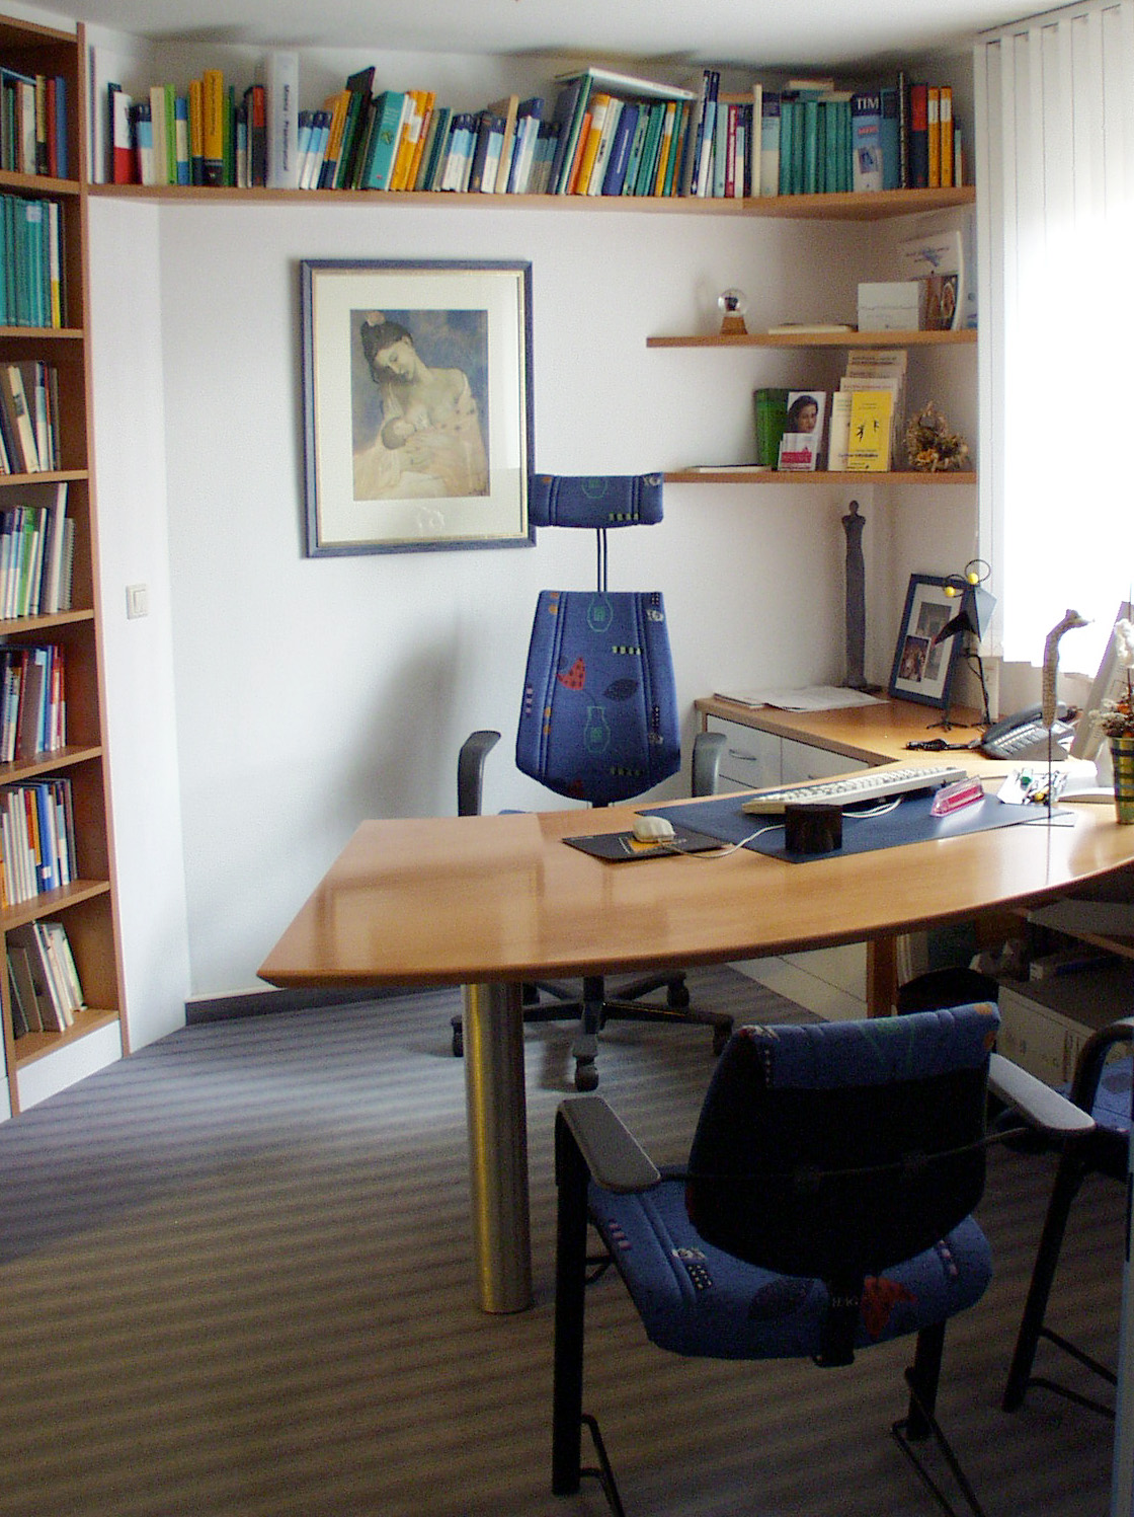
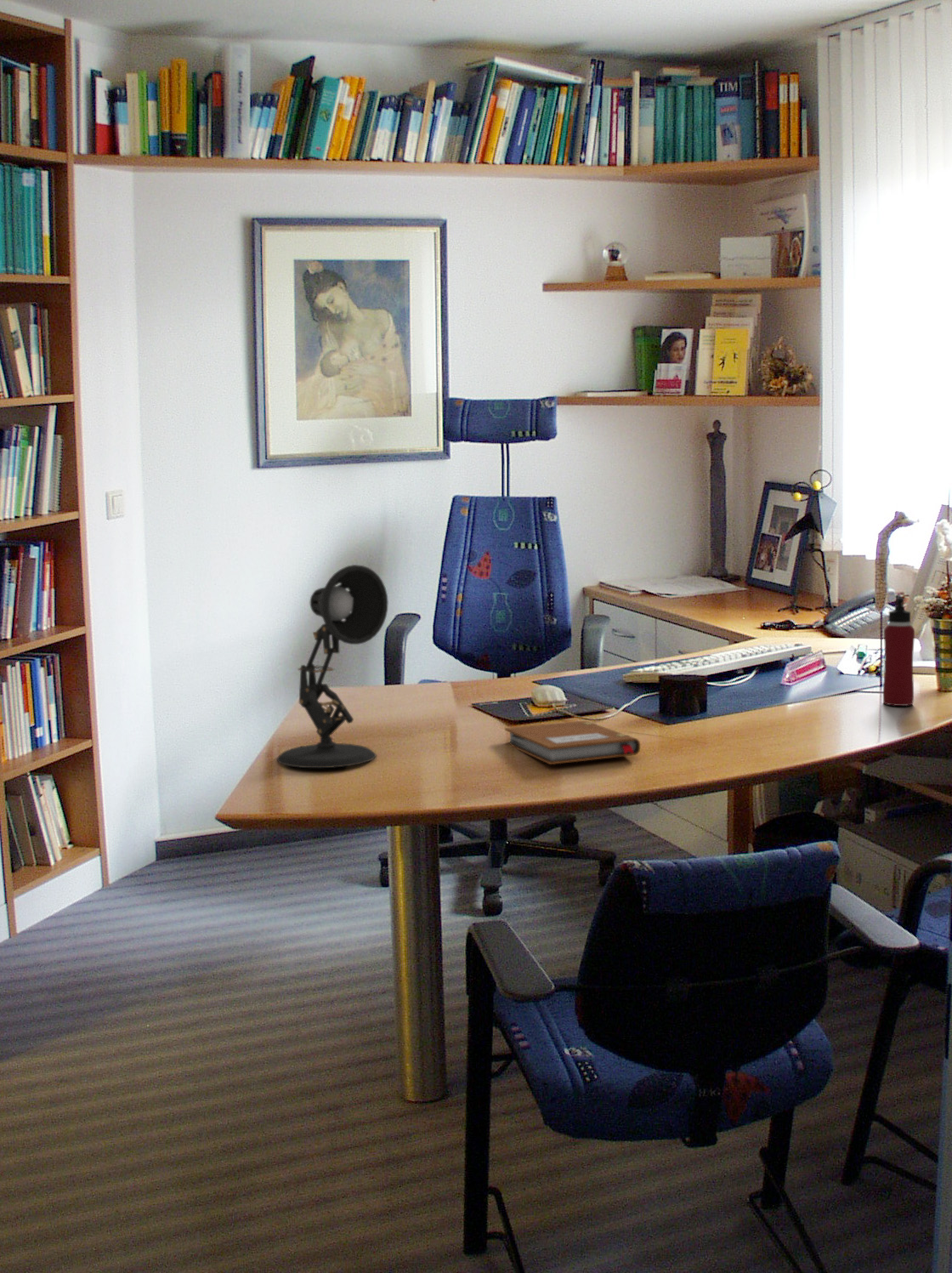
+ water bottle (898, 651)
+ desk lamp (326, 662)
+ notebook (572, 741)
